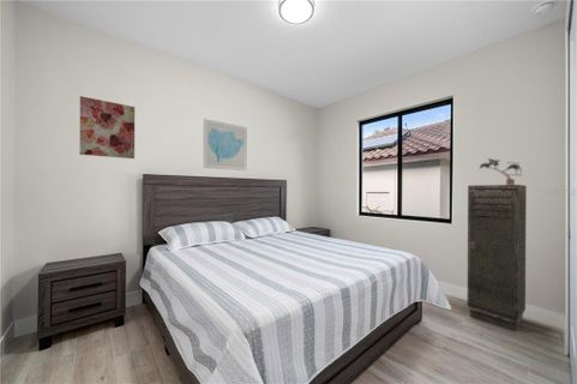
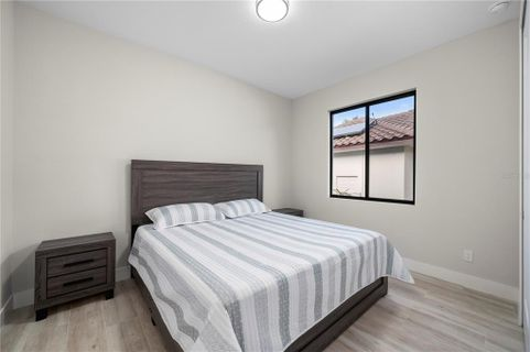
- storage cabinet (495, 251)
- wall art (108, 128)
- potted plant (499, 170)
- wall art (226, 145)
